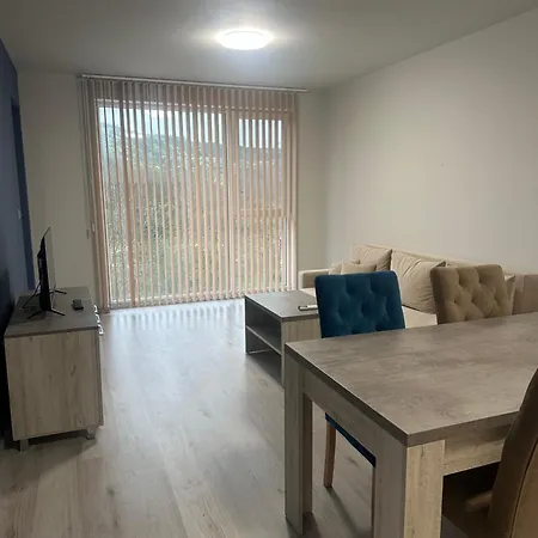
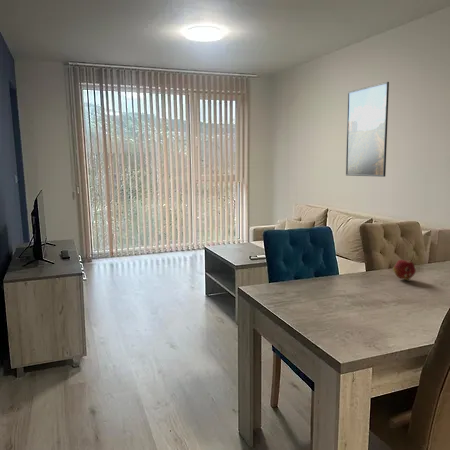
+ fruit (403, 269)
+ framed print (365, 132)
